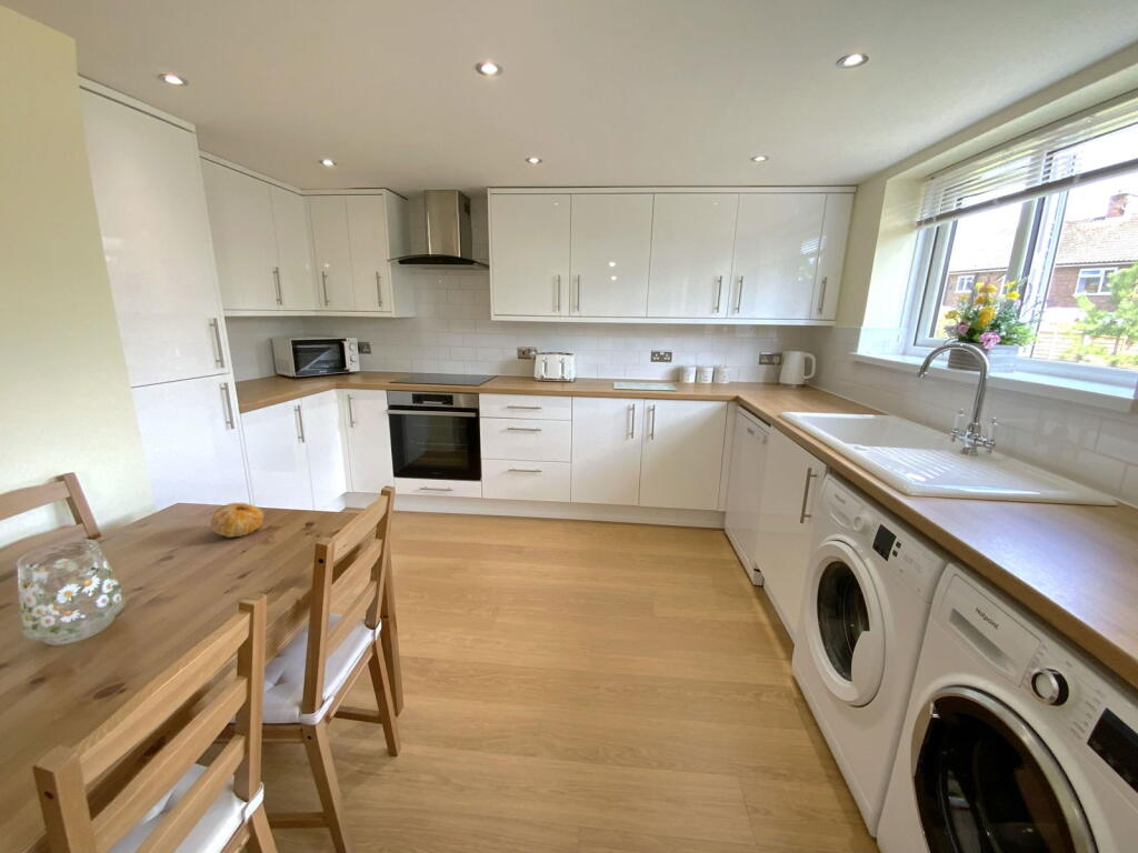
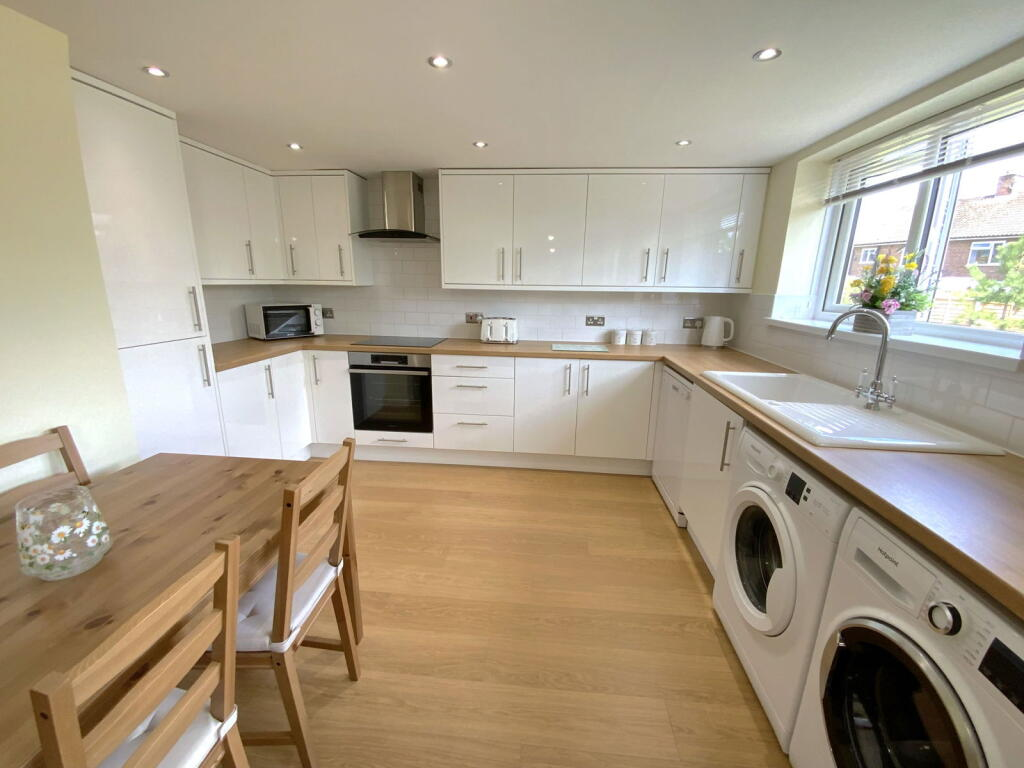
- fruit (237, 519)
